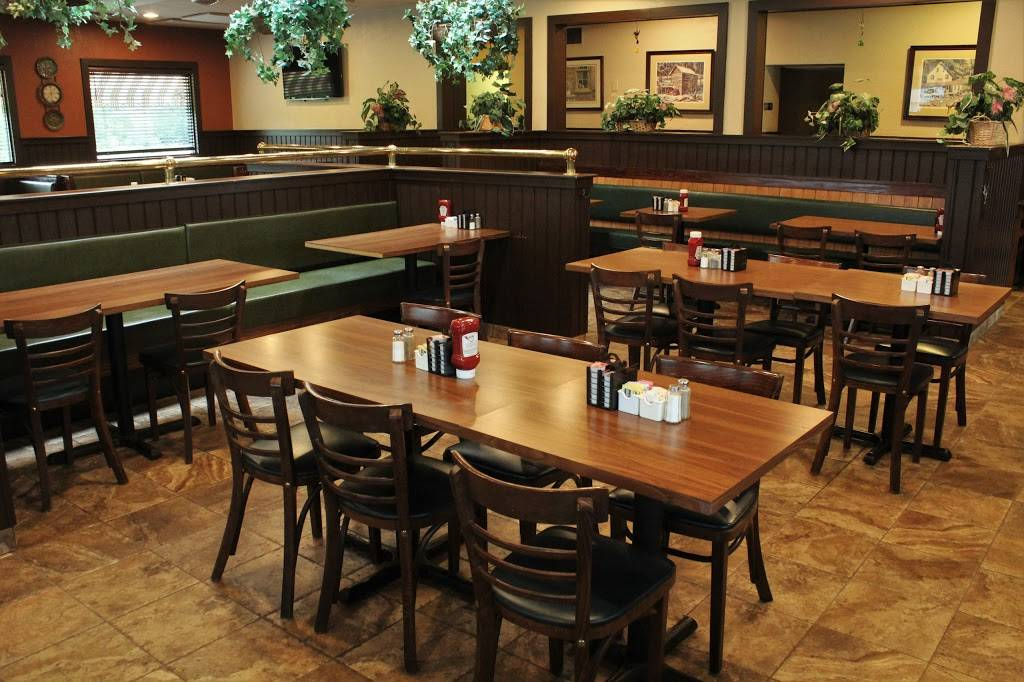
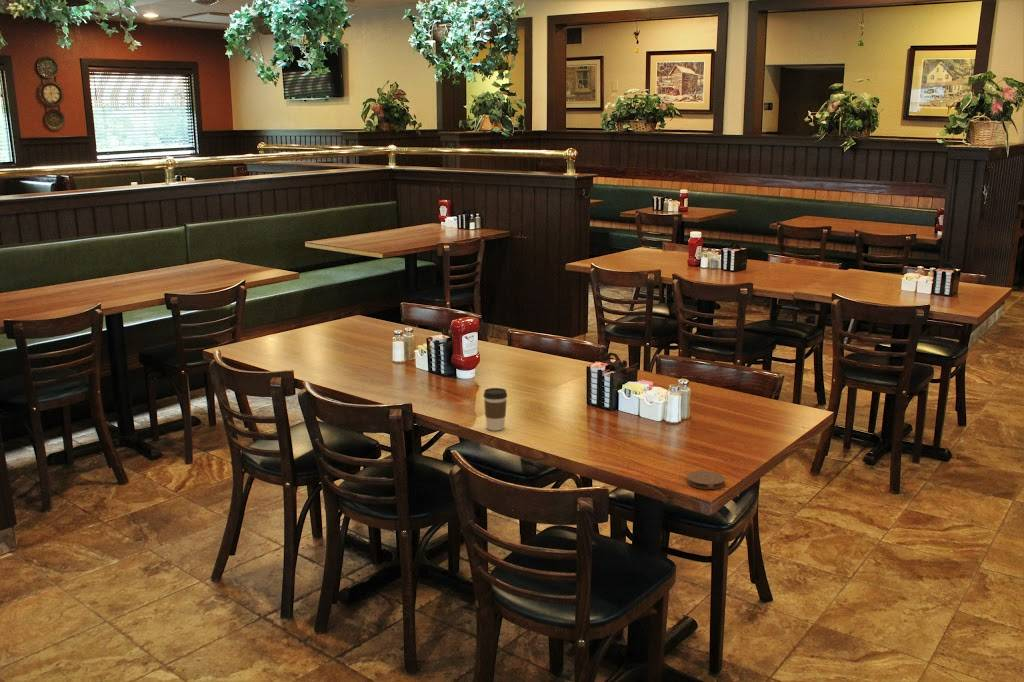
+ coaster (705, 479)
+ coffee cup (495, 409)
